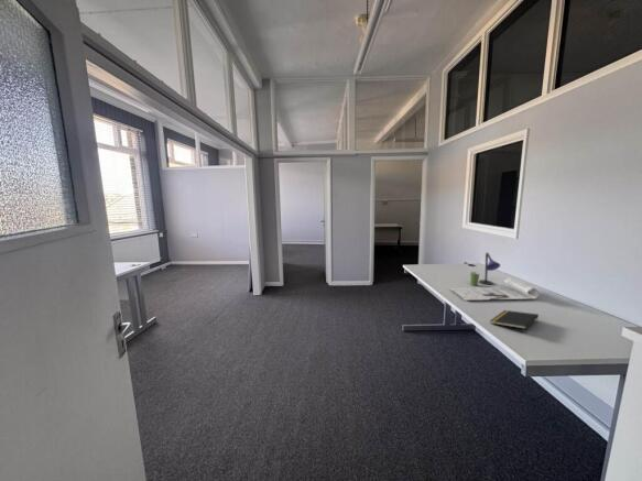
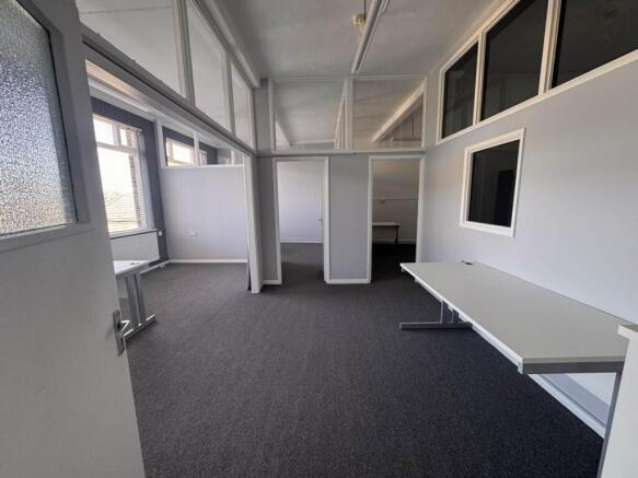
- desk lamp (486, 272)
- notepad (513, 318)
